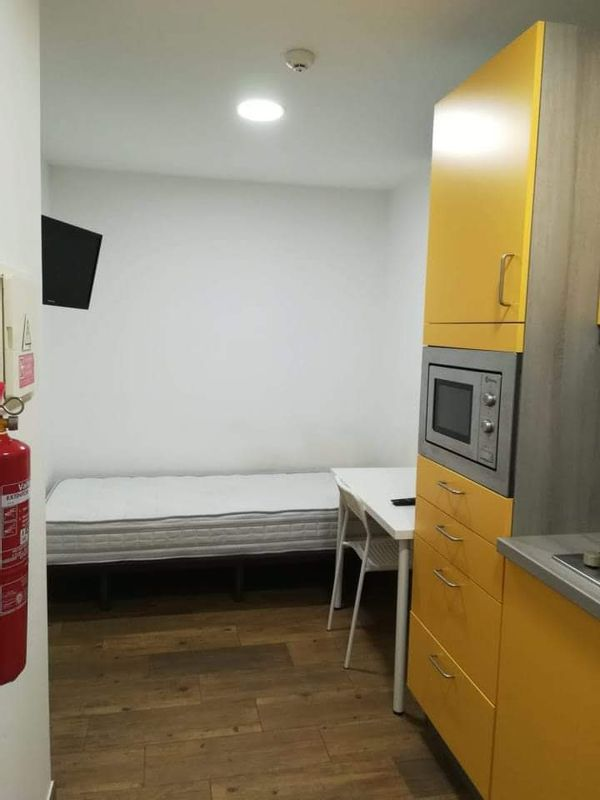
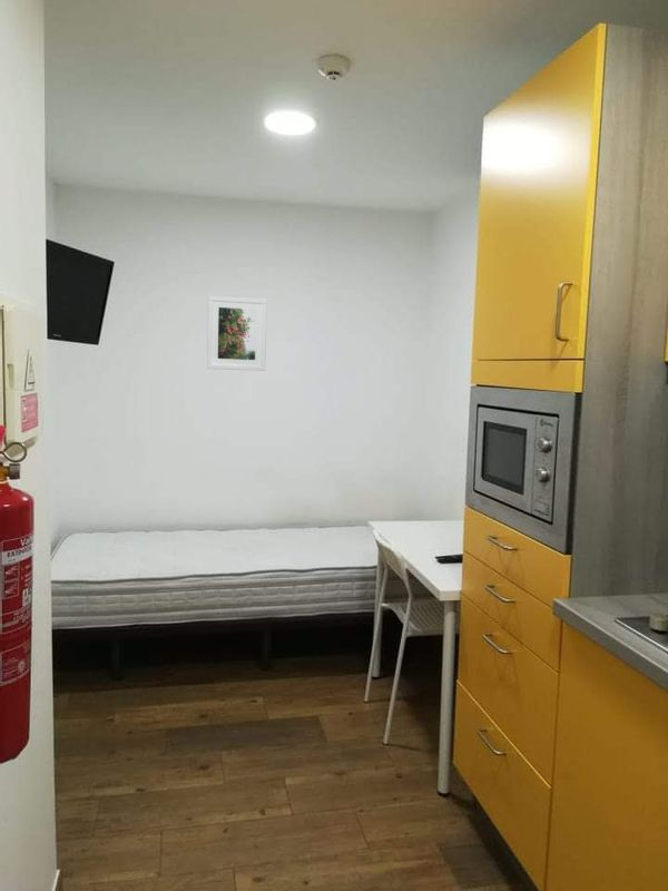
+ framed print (236, 333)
